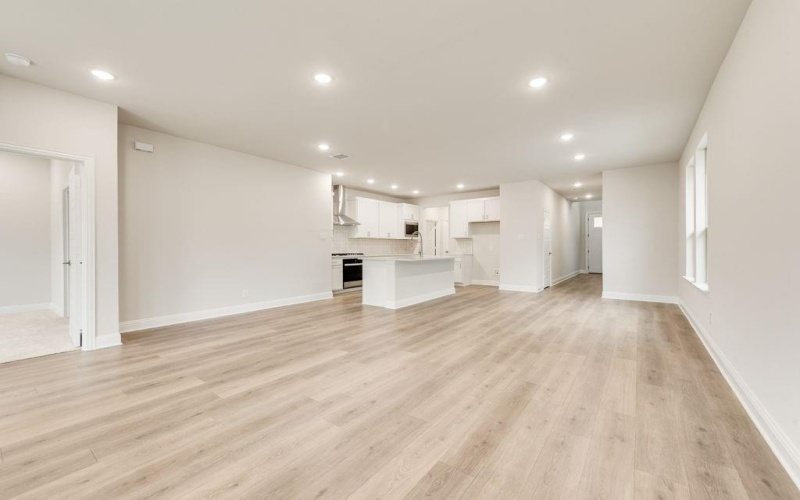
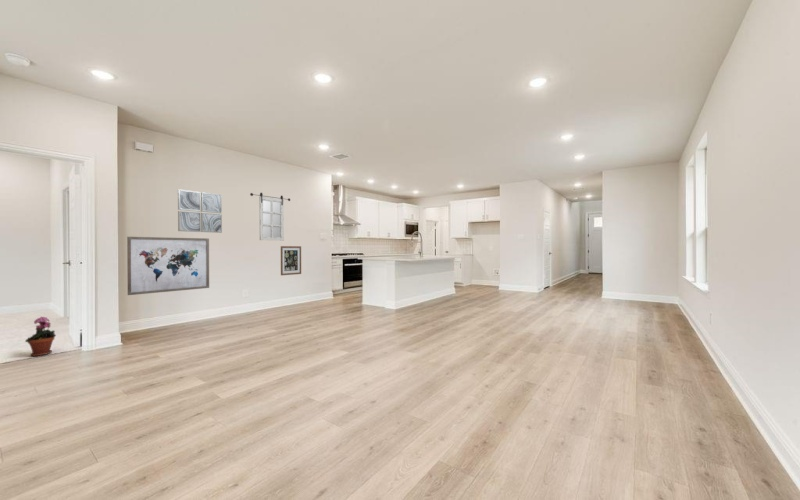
+ wall art (200, 211)
+ potted plant (42, 335)
+ wall art (171, 264)
+ wall art (291, 260)
+ home mirror (272, 217)
